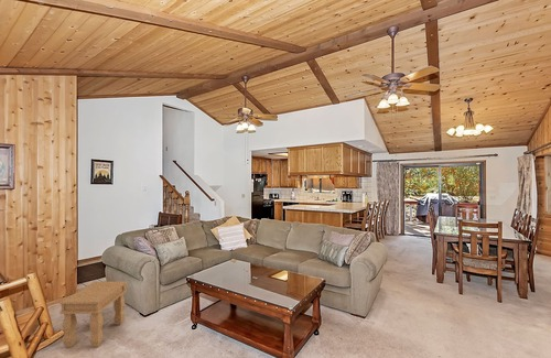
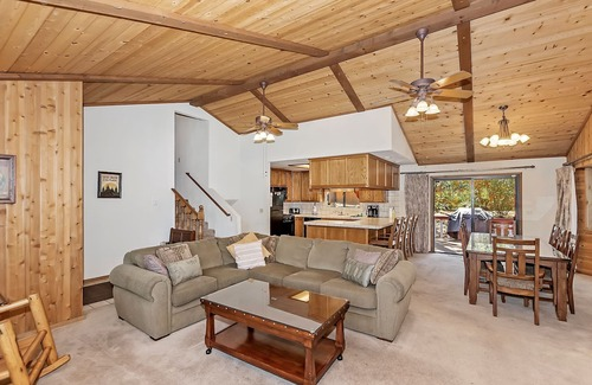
- side table (96, 312)
